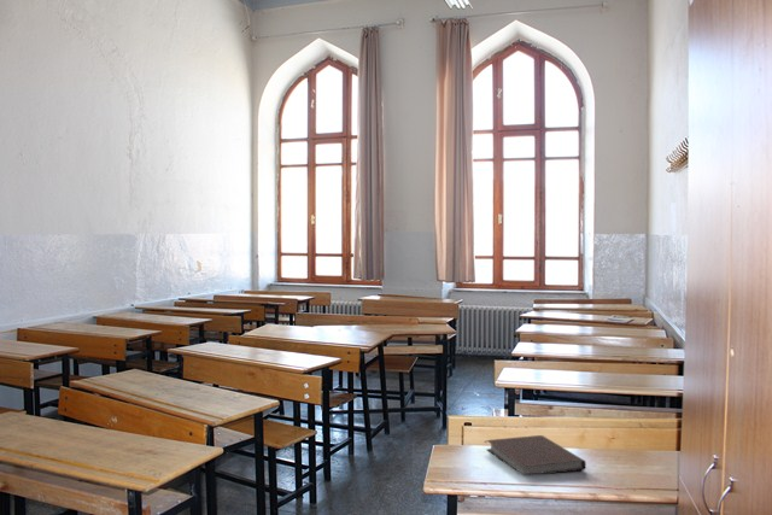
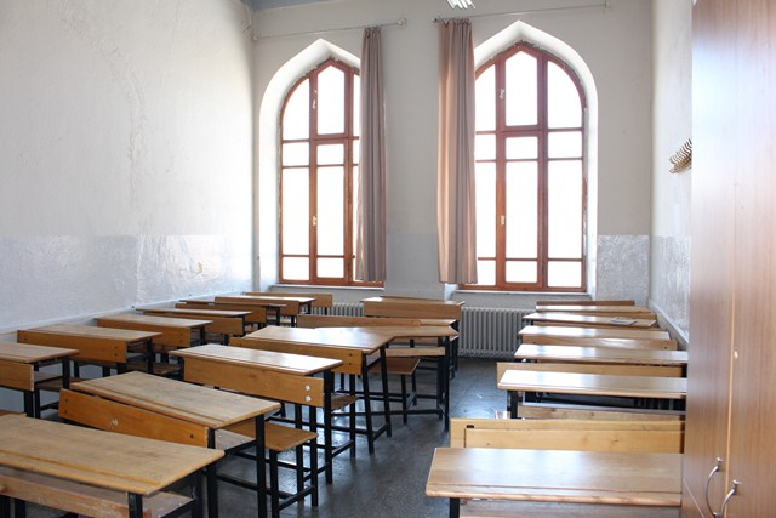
- notebook (533, 453)
